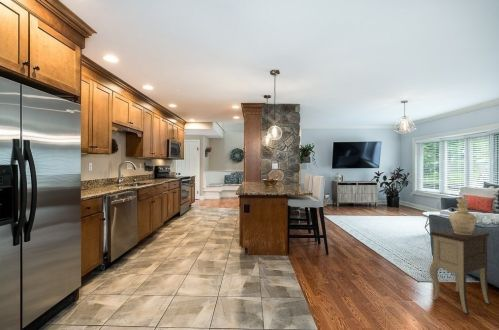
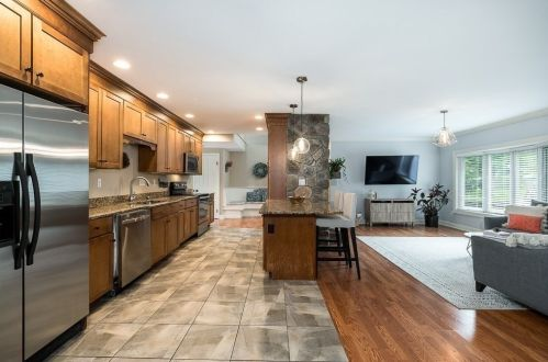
- vase (462, 215)
- nightstand (459, 266)
